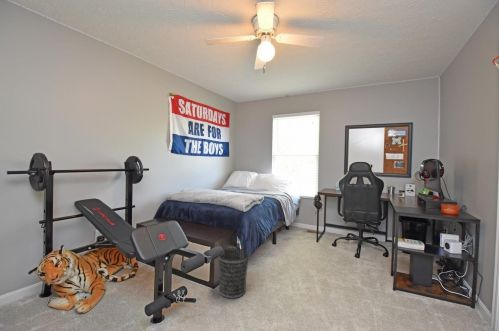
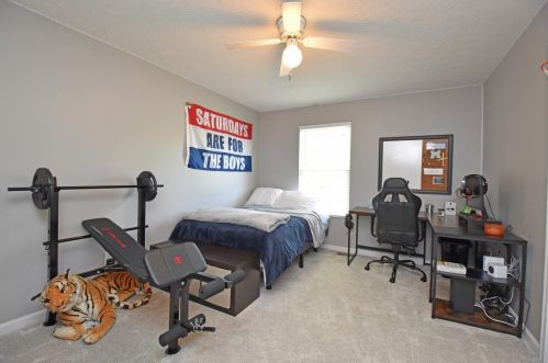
- wastebasket (233, 272)
